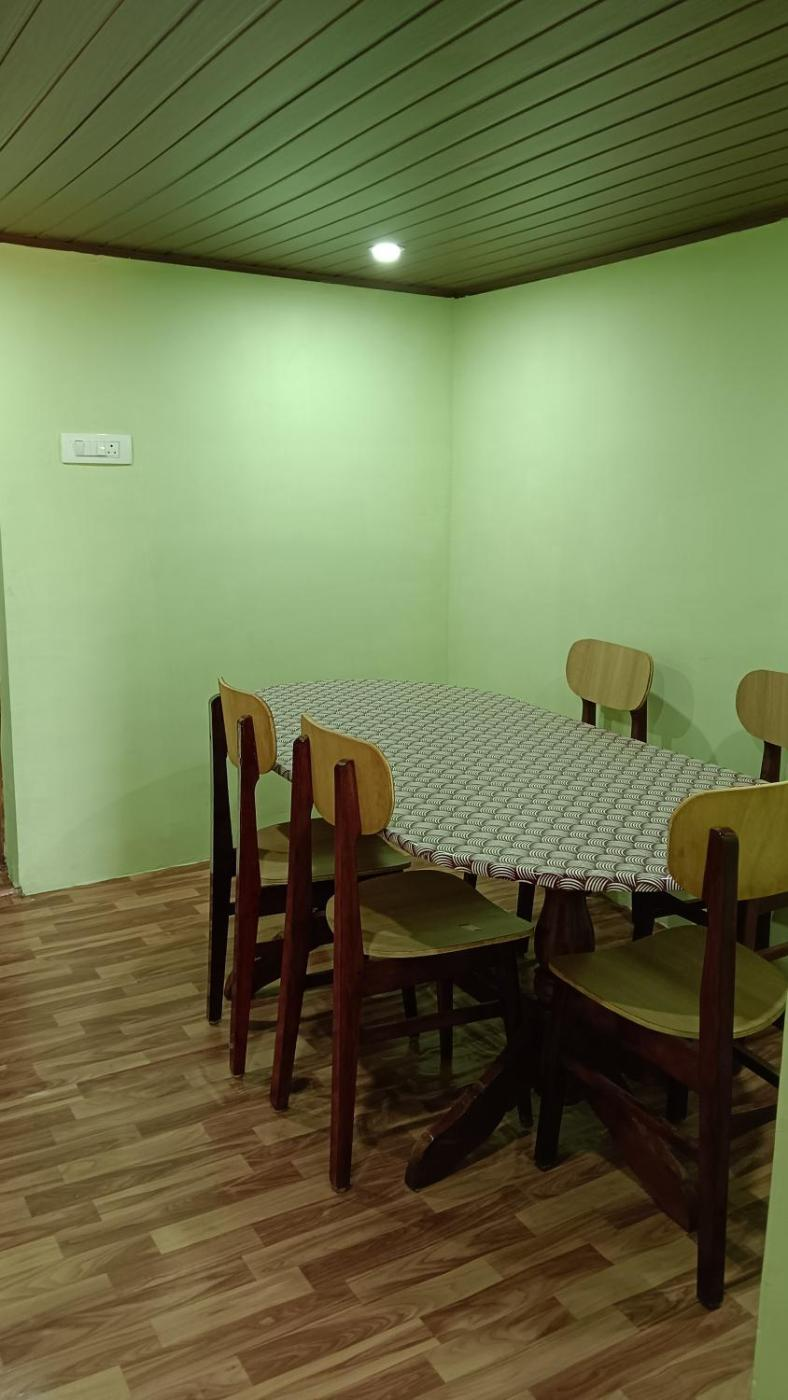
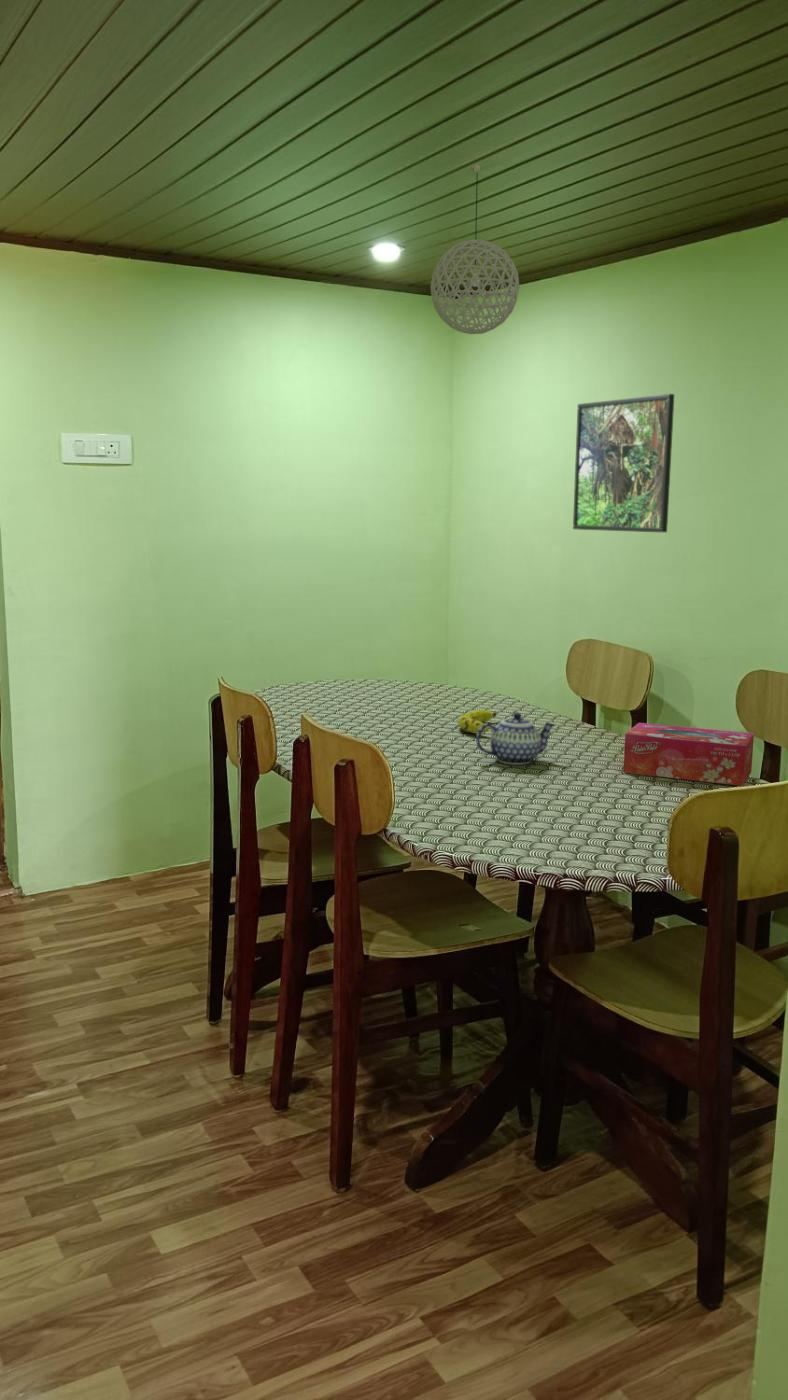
+ fruit (484, 721)
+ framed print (620, 465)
+ tissue box (688, 752)
+ pendant light (475, 250)
+ teapot (516, 736)
